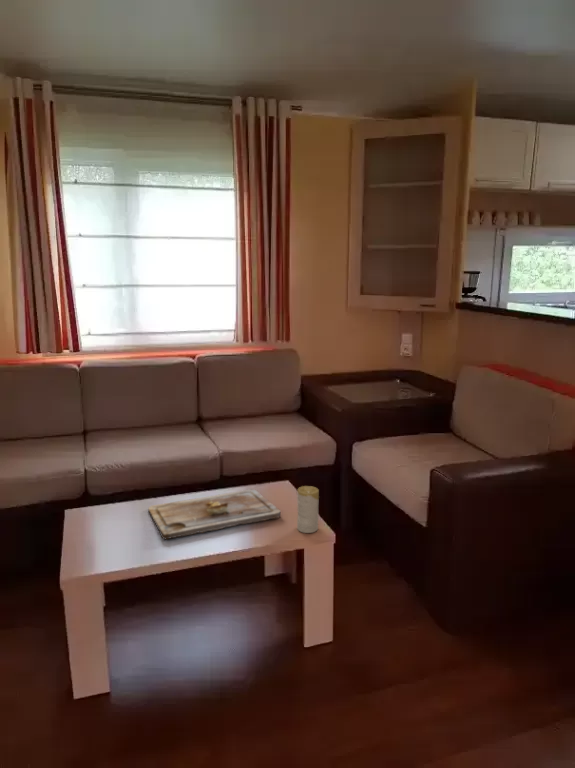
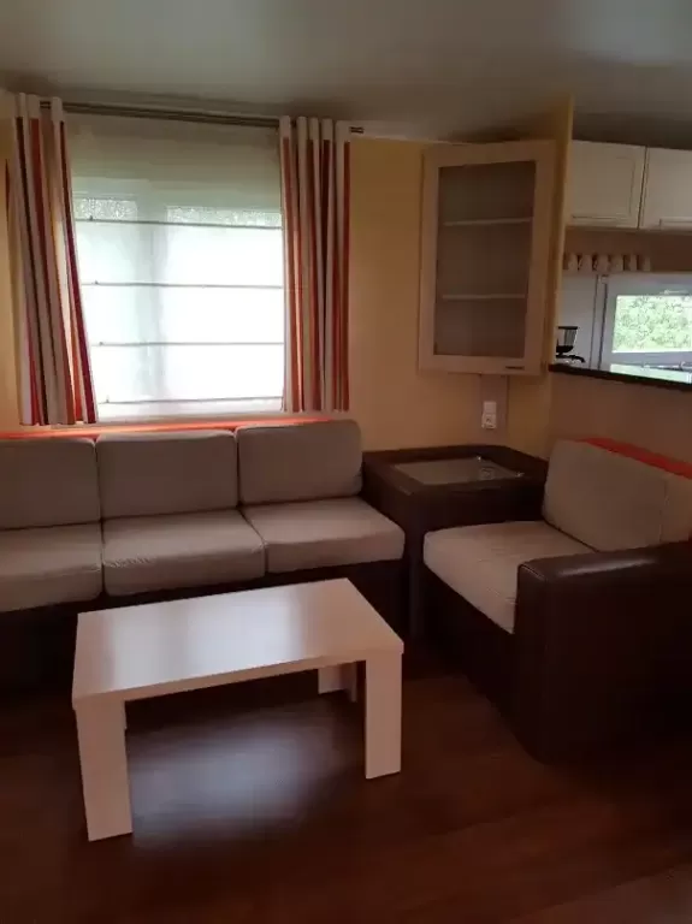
- candle (307, 509)
- cutting board (213, 505)
